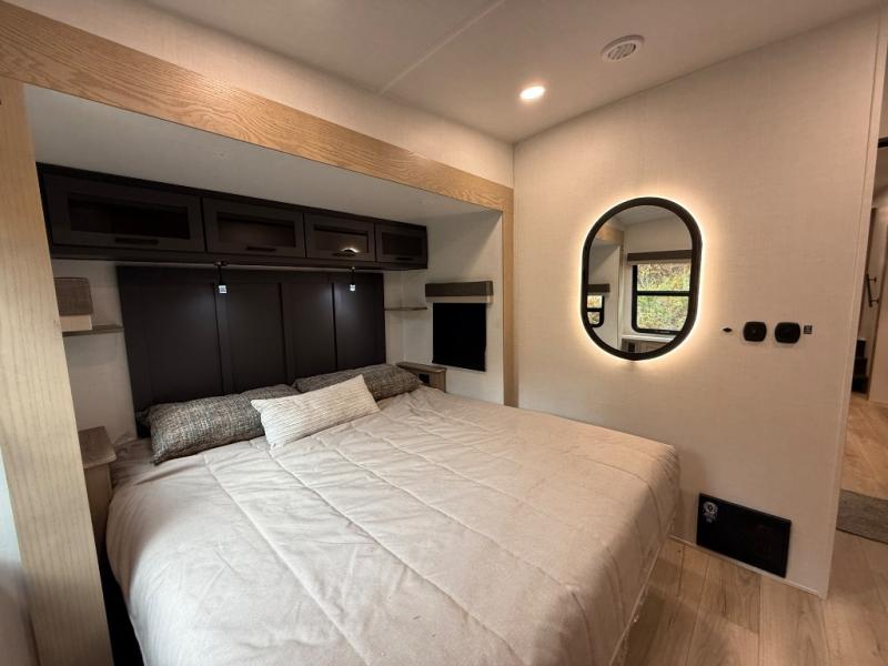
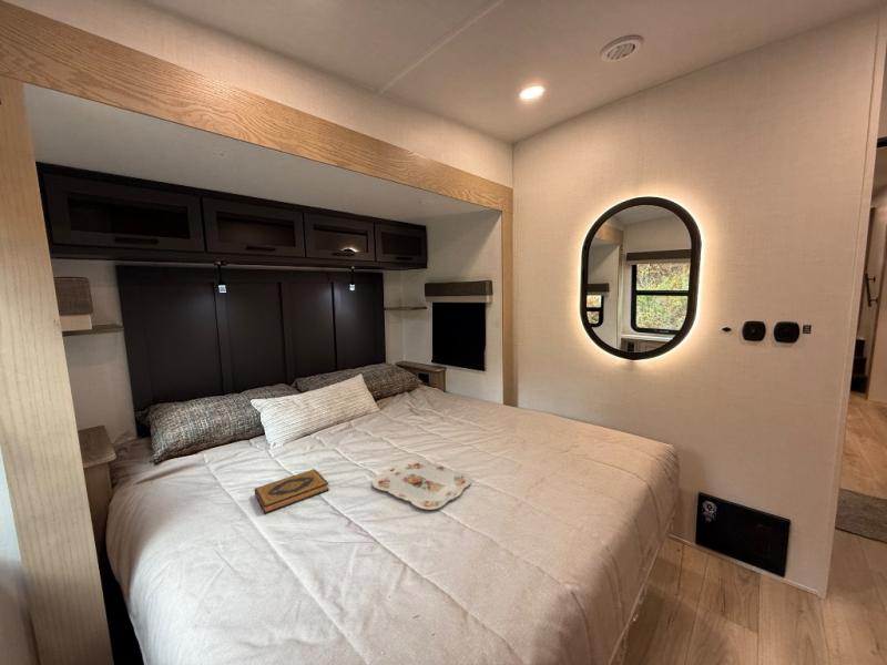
+ hardback book (292, 489)
+ serving tray (421, 481)
